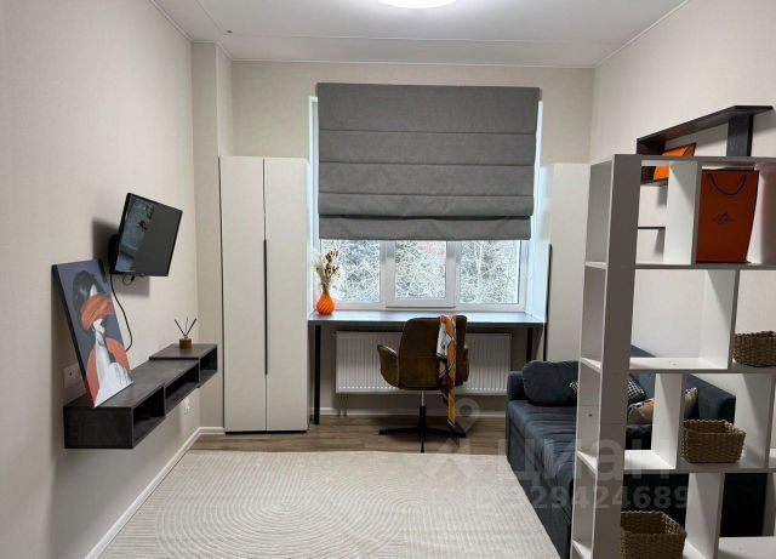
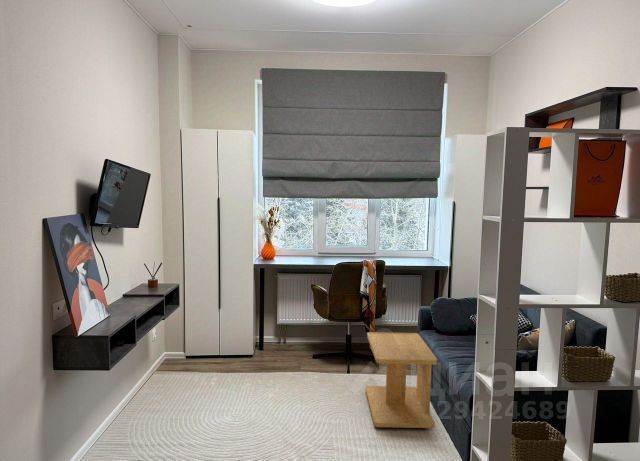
+ side table (398, 377)
